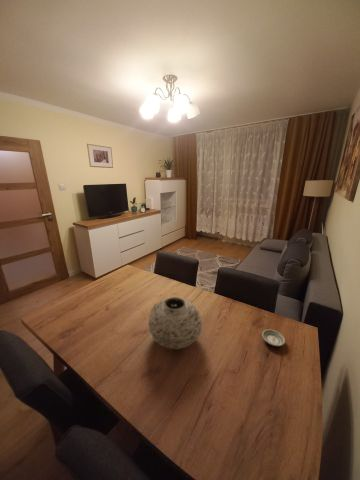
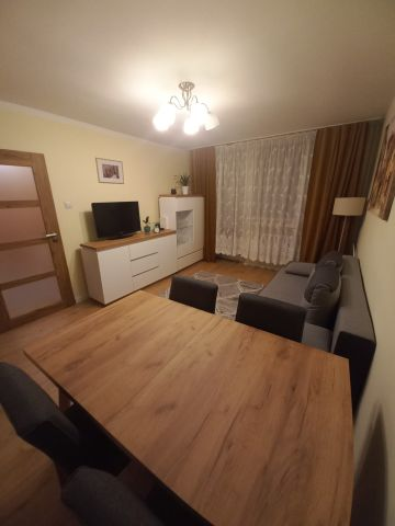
- saucer (272, 338)
- vase (175, 321)
